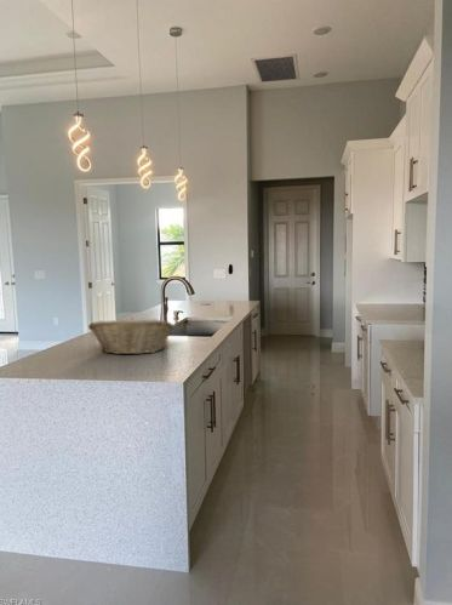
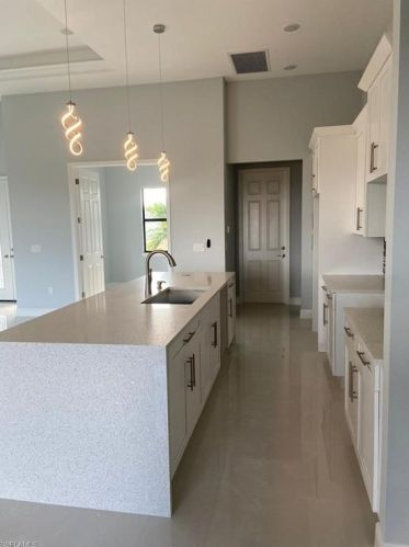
- fruit basket (131, 332)
